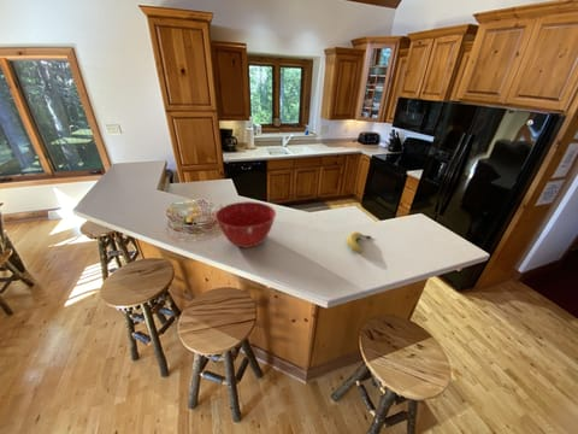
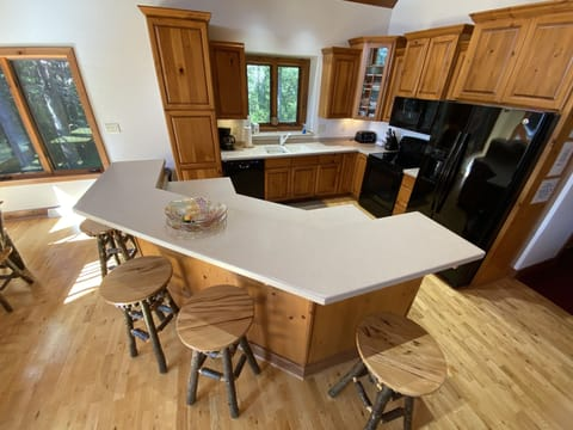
- fruit (358, 237)
- mixing bowl (246, 227)
